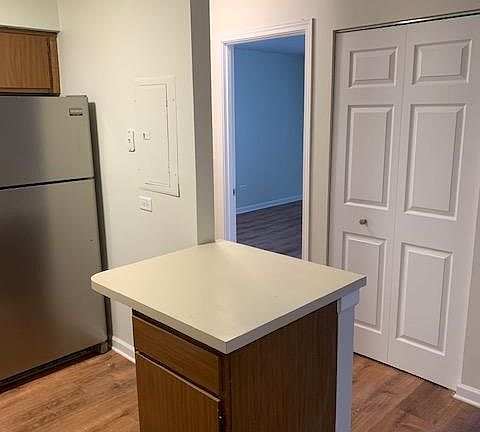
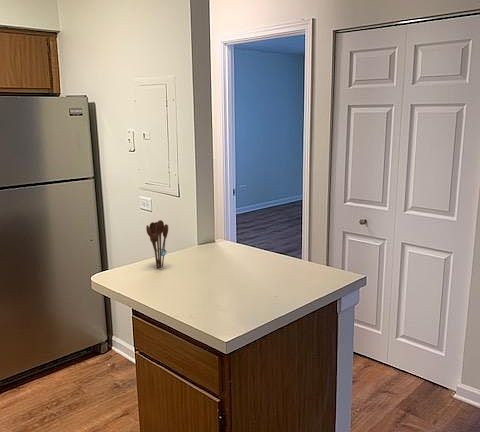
+ utensil holder (158, 243)
